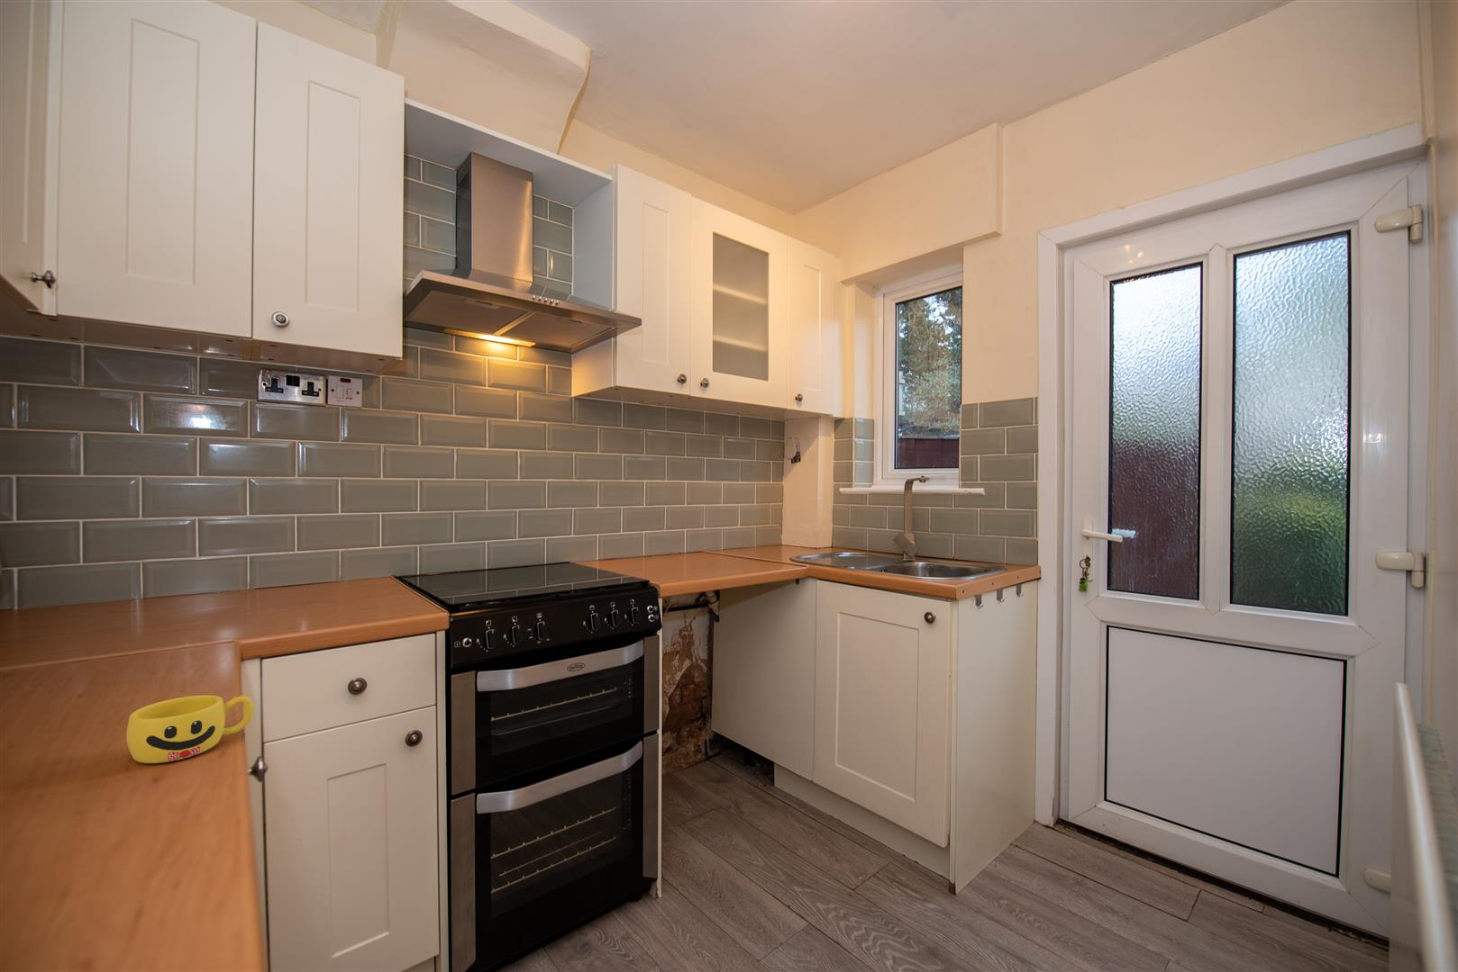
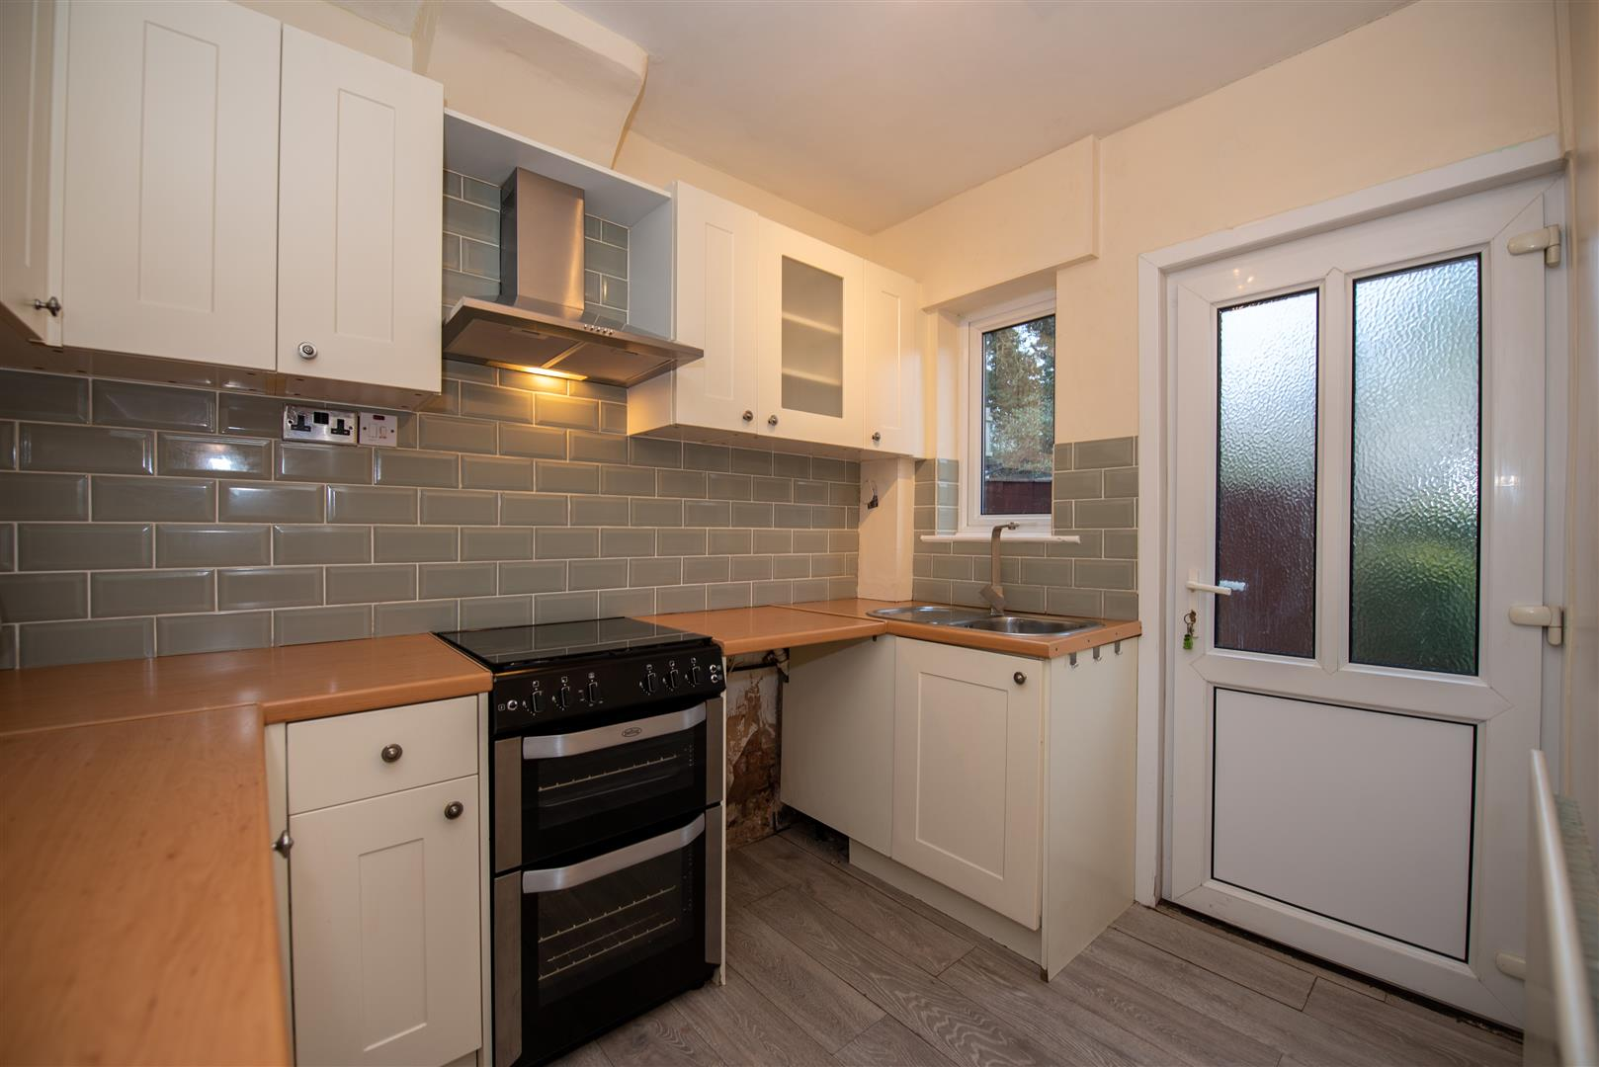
- cup (193, 726)
